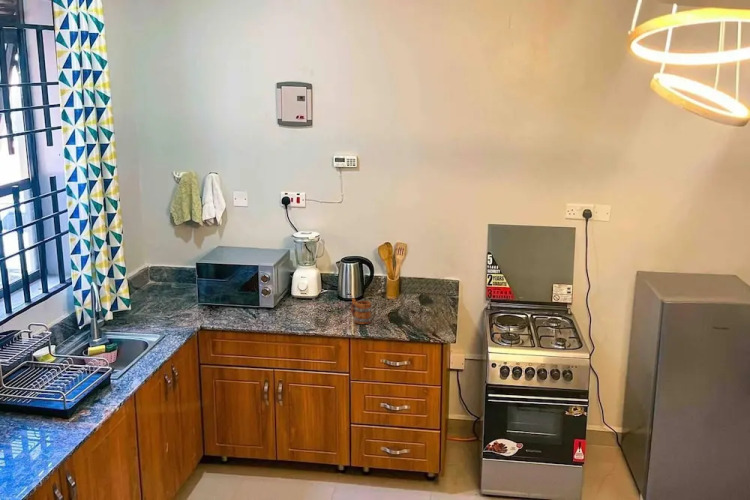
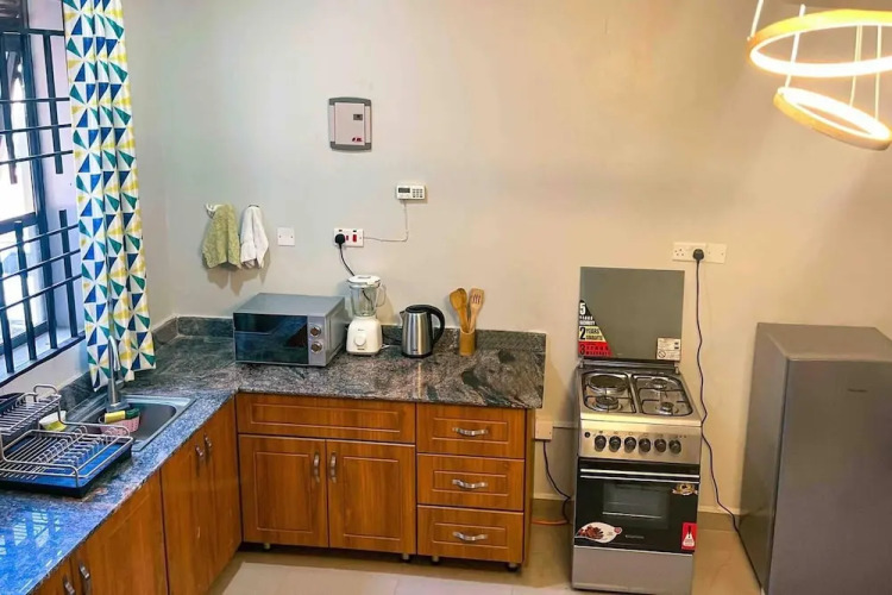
- mug (360, 310)
